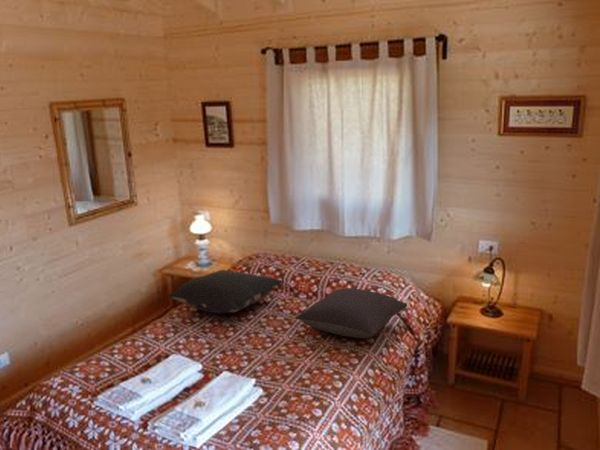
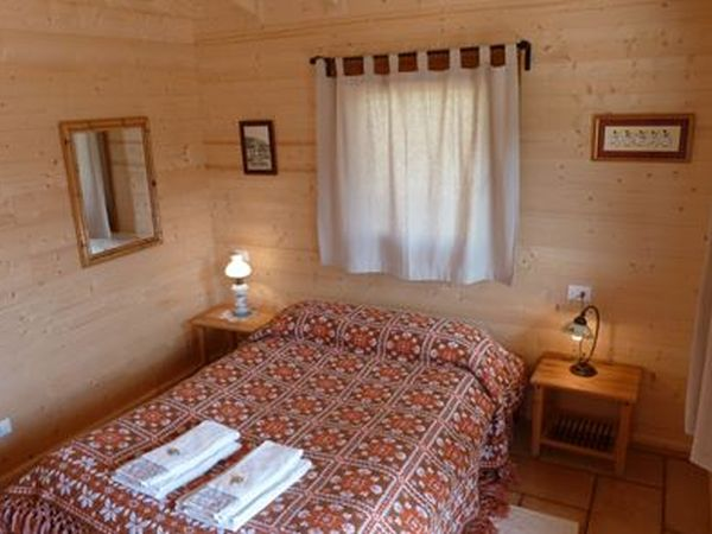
- pillow (228, 289)
- pillow (352, 312)
